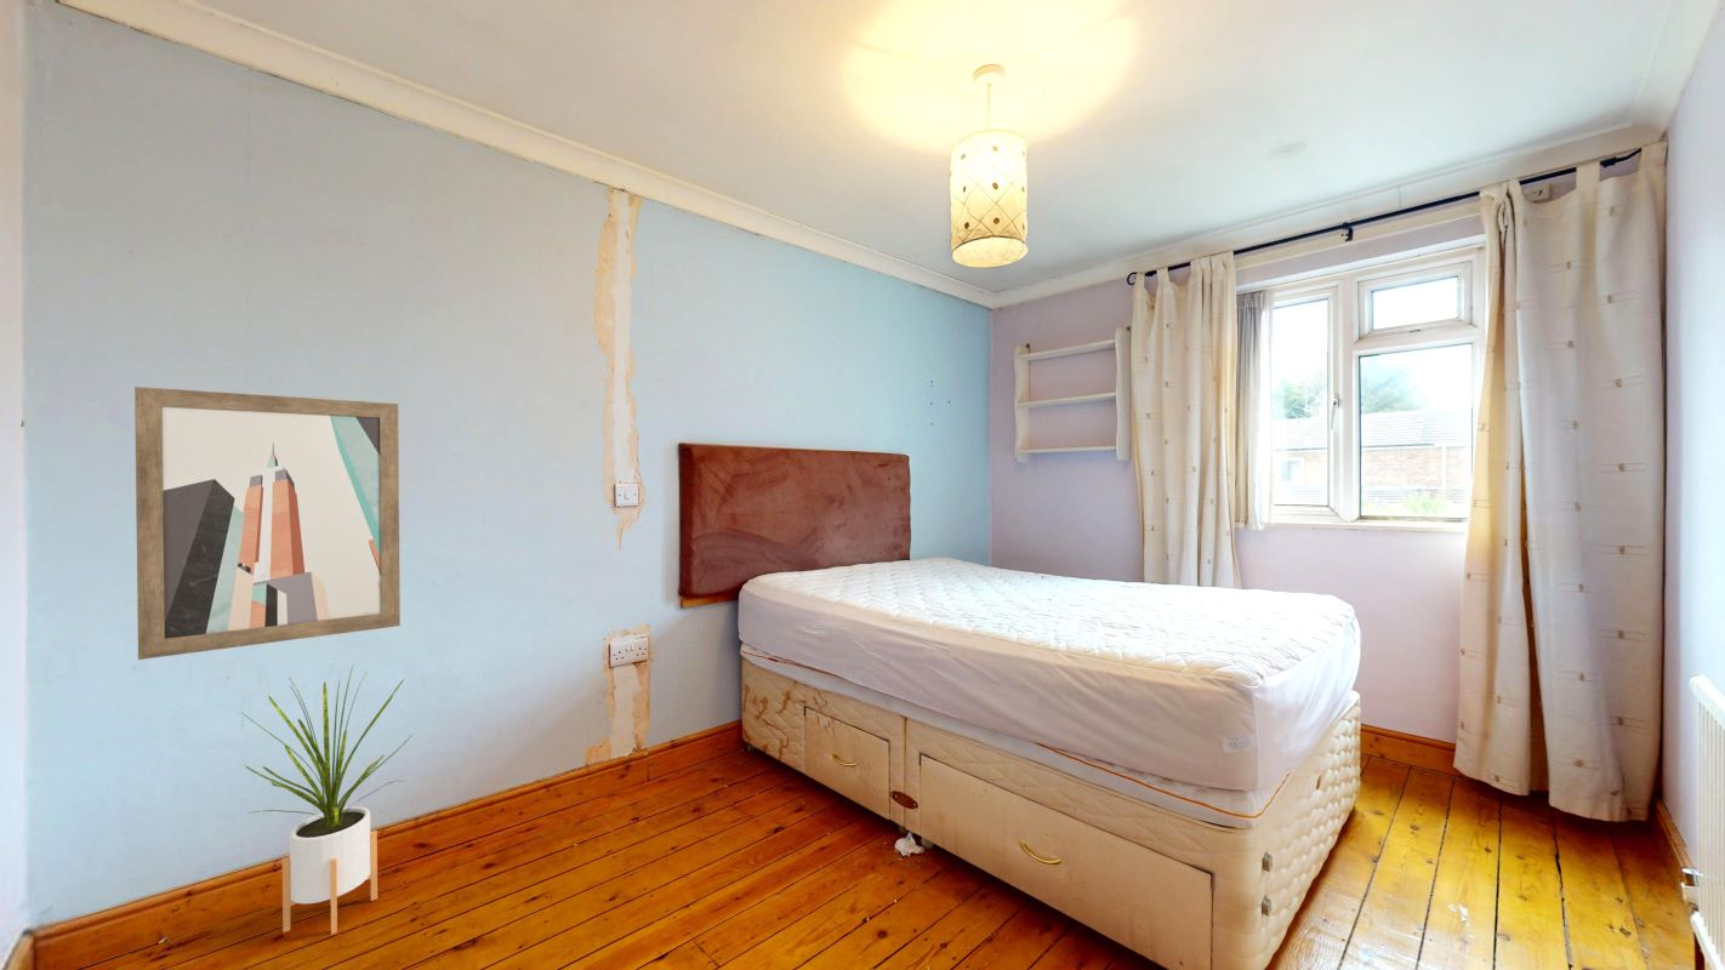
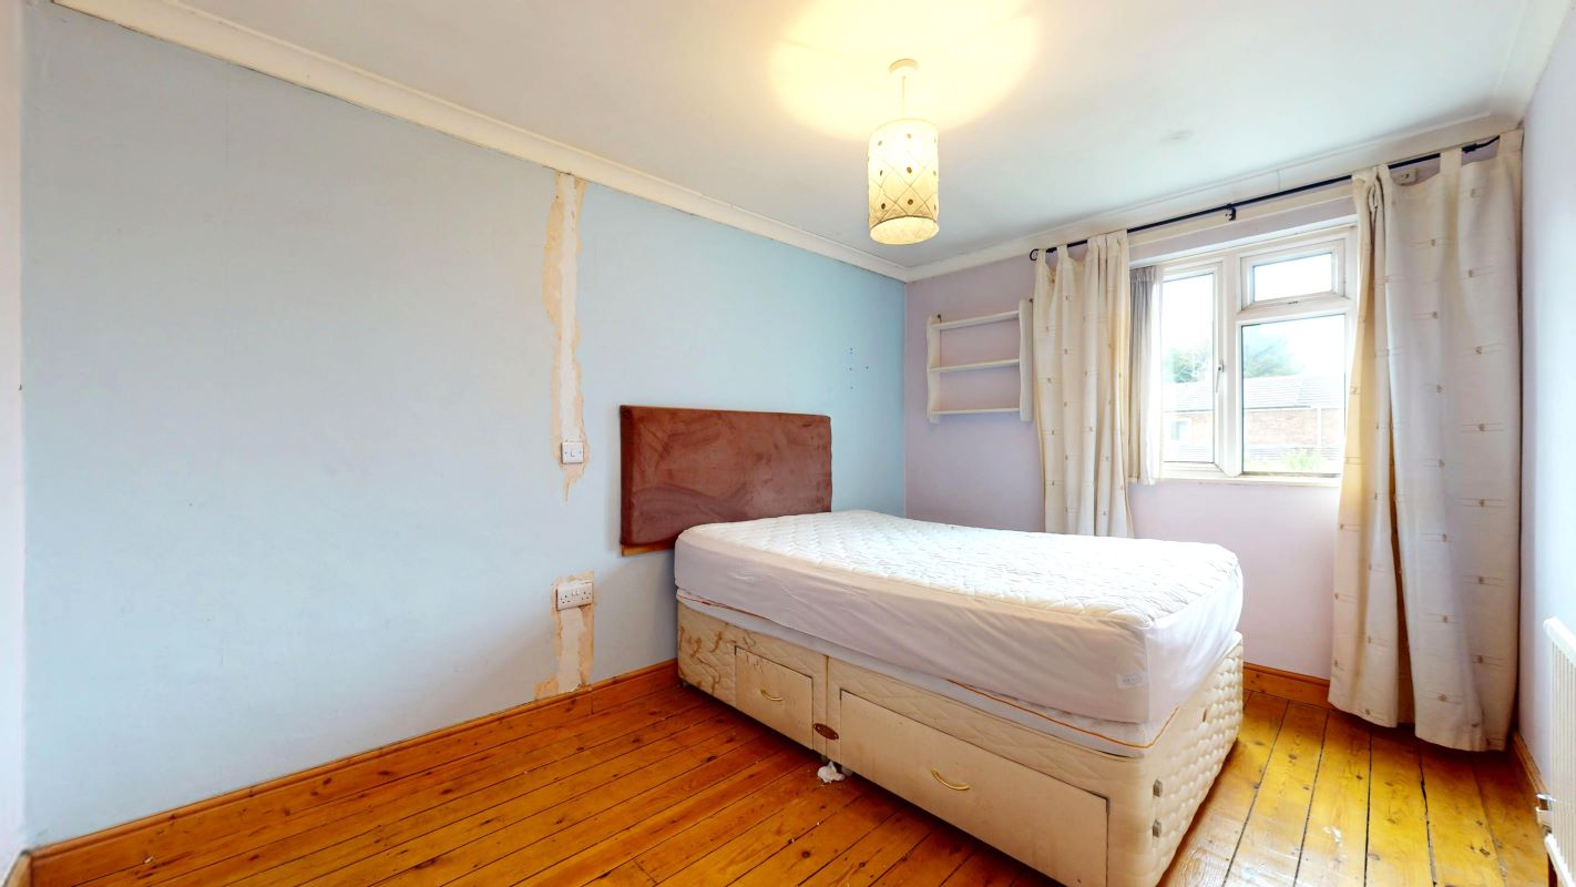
- wall art (280, 518)
- house plant (332, 791)
